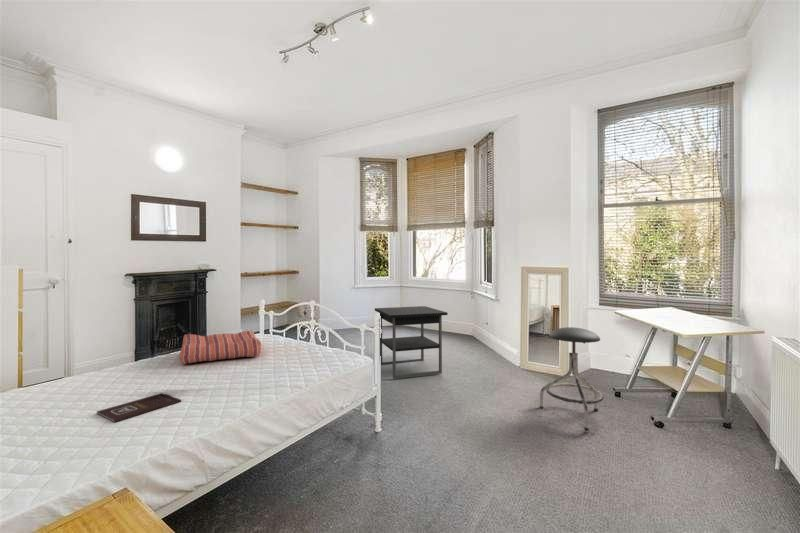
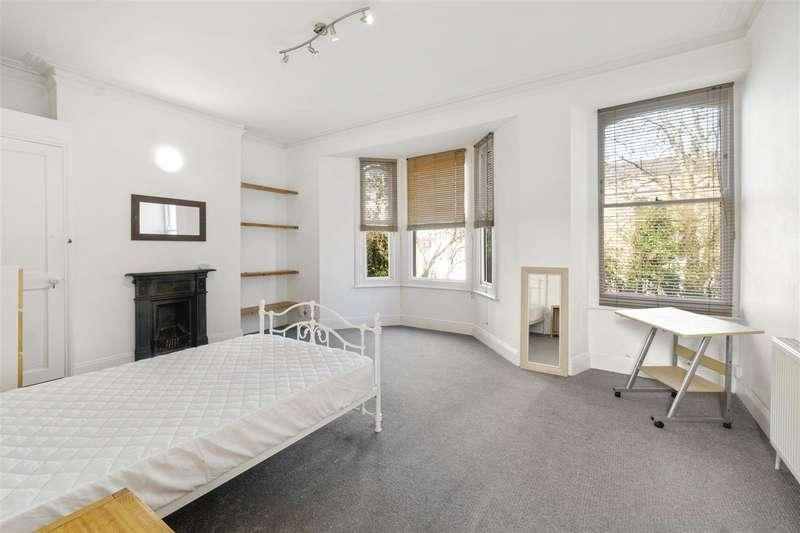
- stool (576, 371)
- nightstand (409, 339)
- book (140, 406)
- seat cushion (221, 345)
